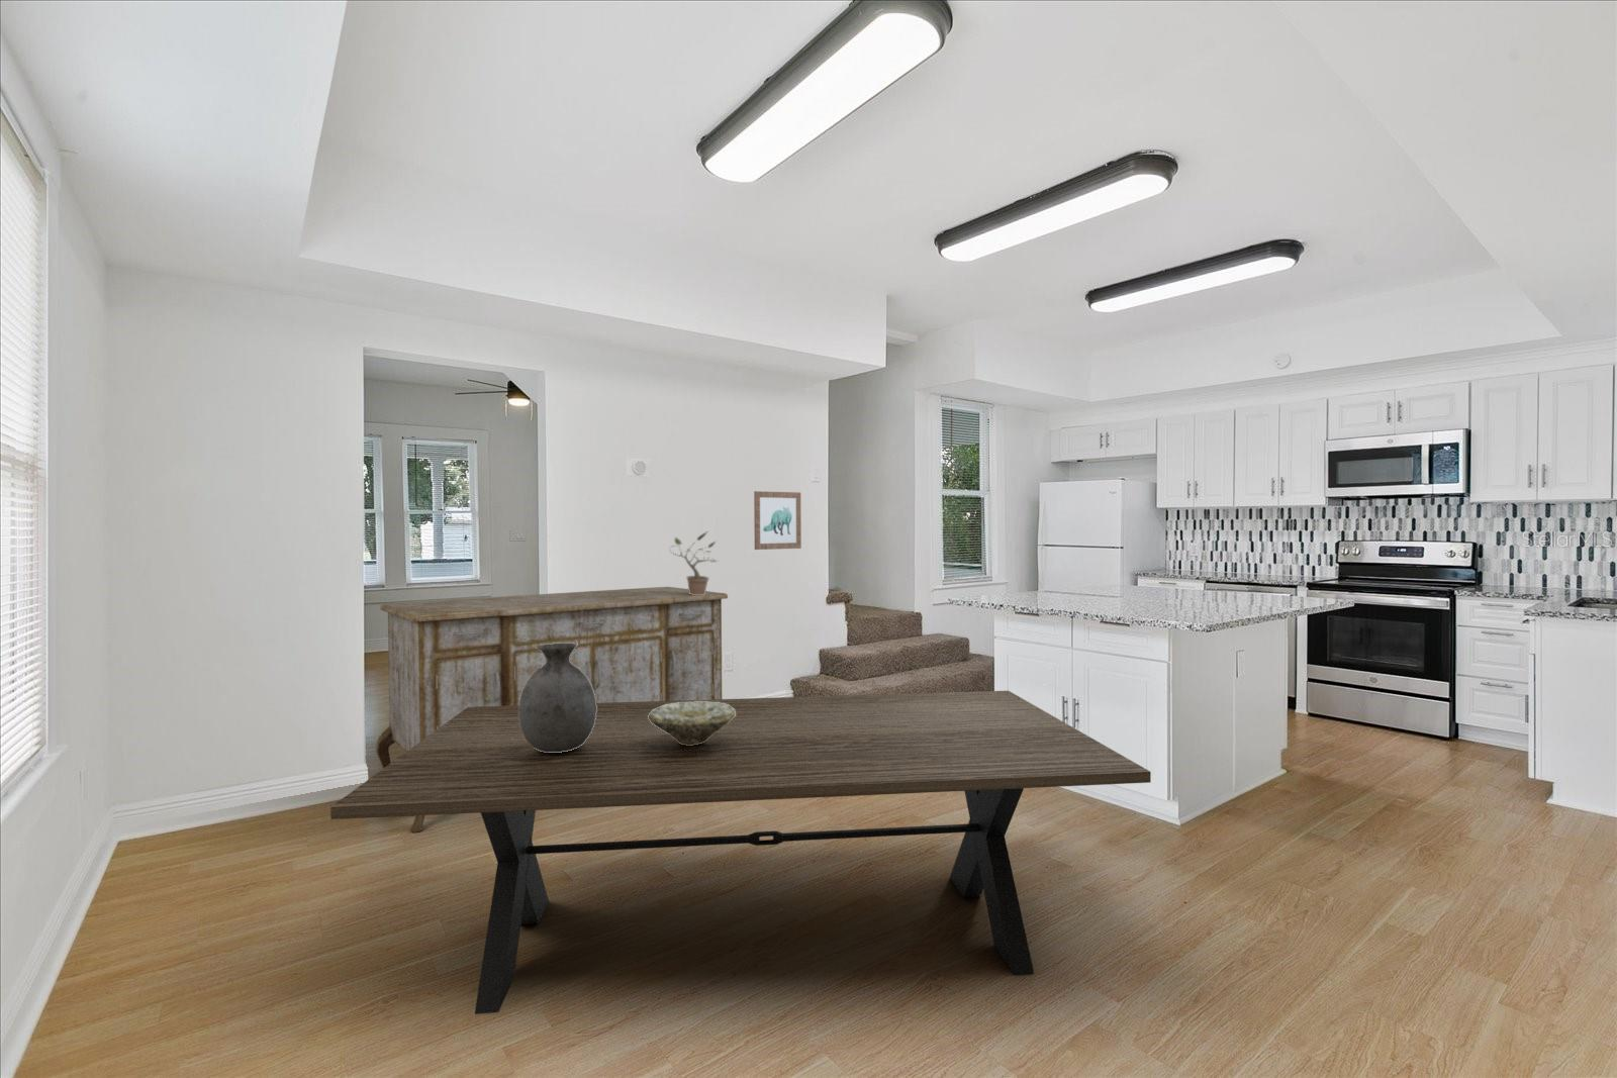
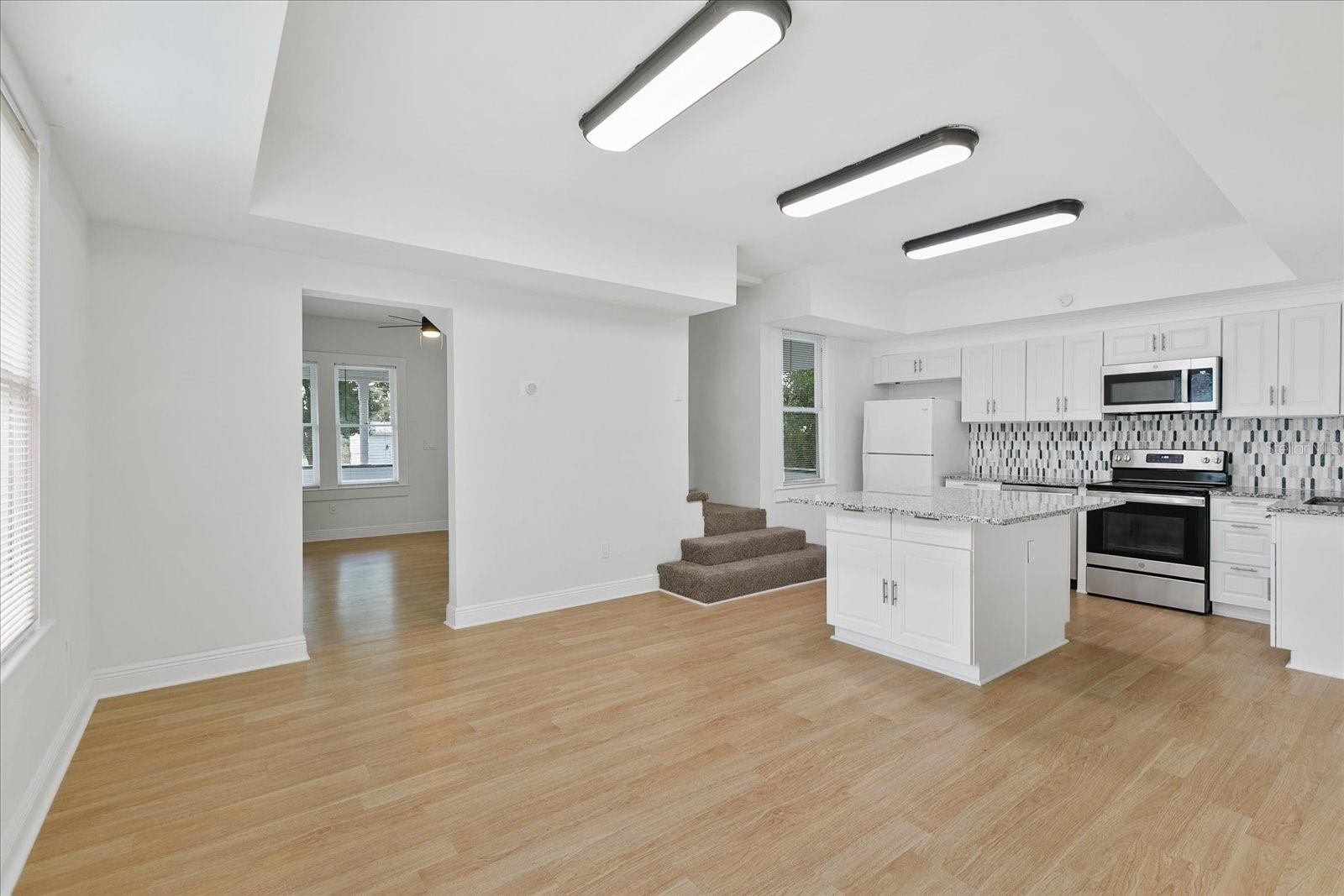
- sideboard (581, 670)
- potted plant (691, 561)
- bowl (692, 725)
- vase (558, 697)
- wall art (777, 520)
- dining table (754, 835)
